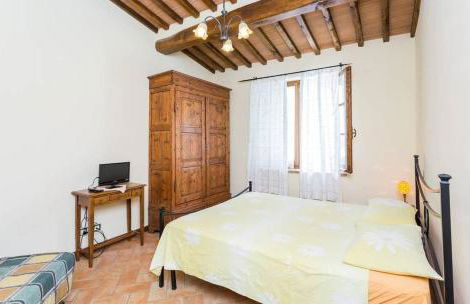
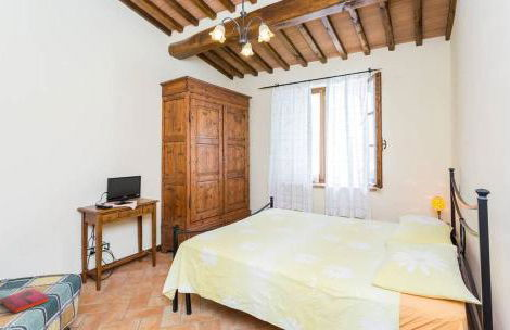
+ hardback book (24, 300)
